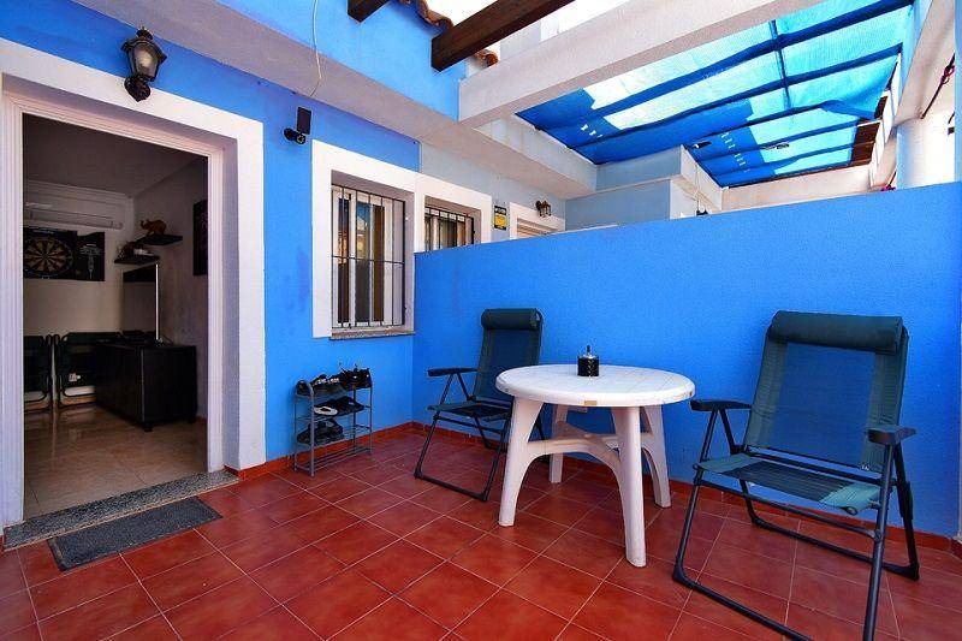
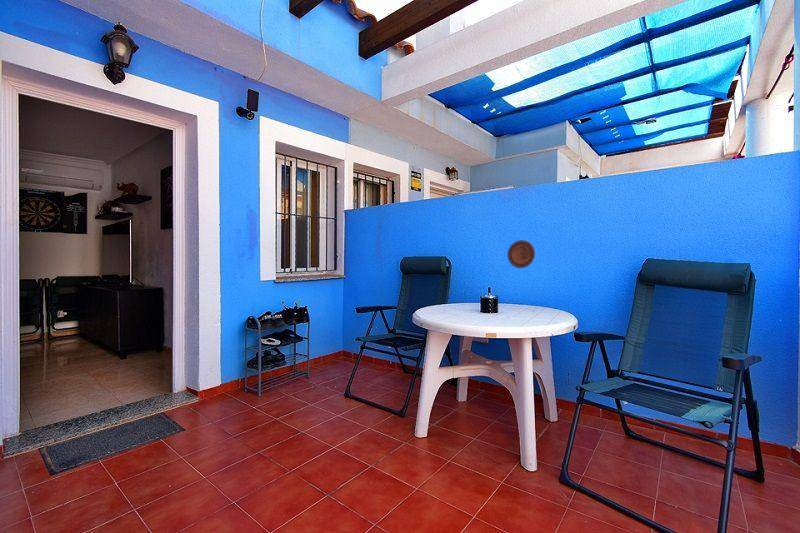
+ decorative plate (521, 254)
